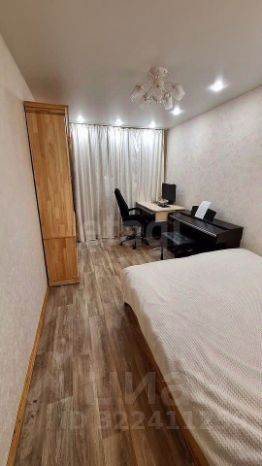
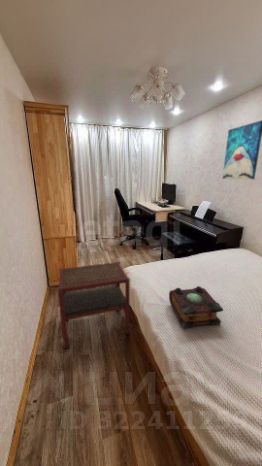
+ side table (94, 300)
+ wall art (240, 153)
+ book (193, 303)
